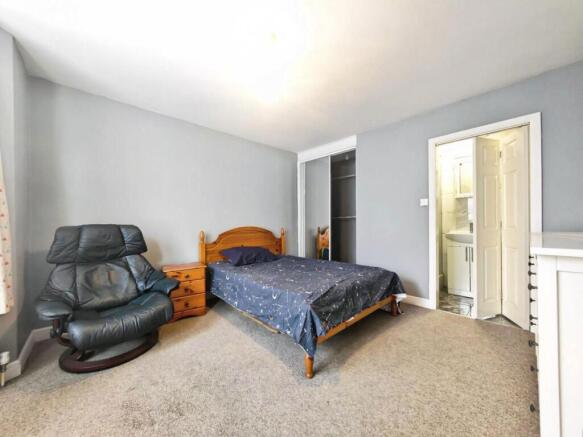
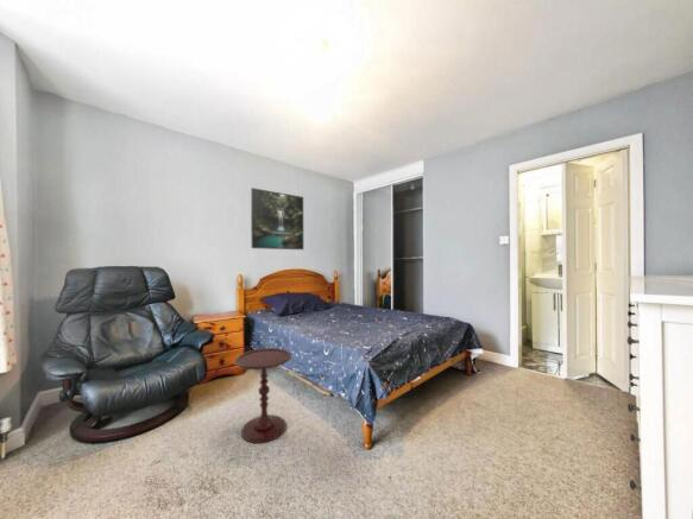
+ side table (264, 392)
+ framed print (278, 221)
